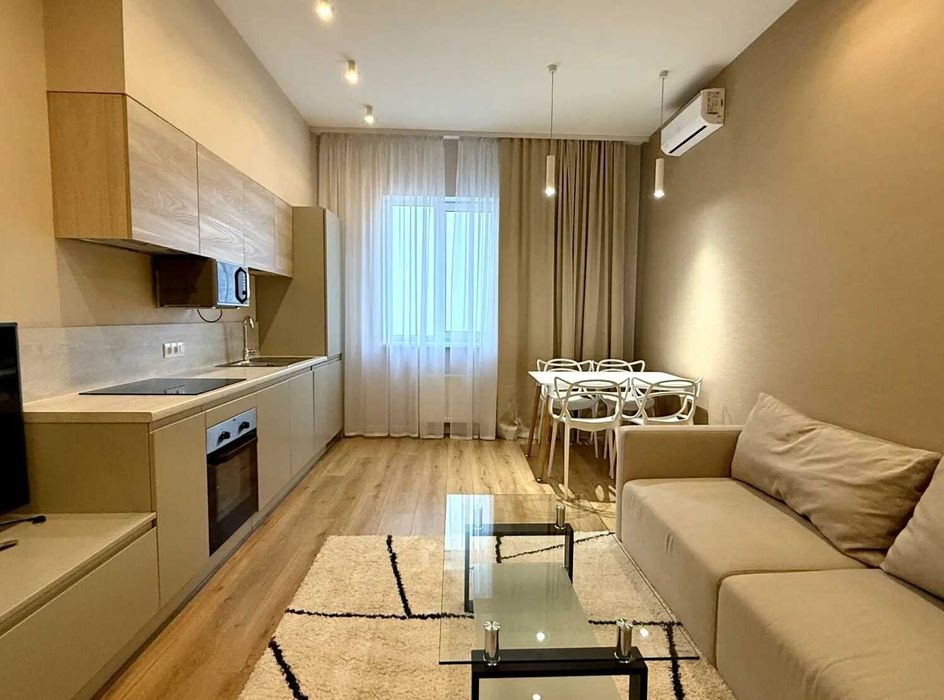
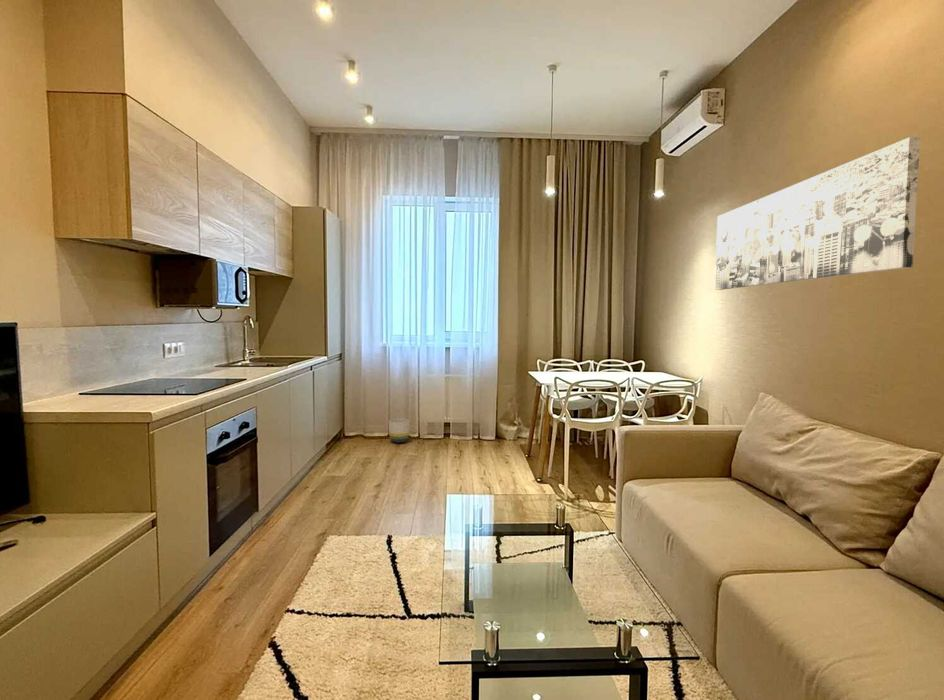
+ wall art (788, 234)
+ planter (399, 431)
